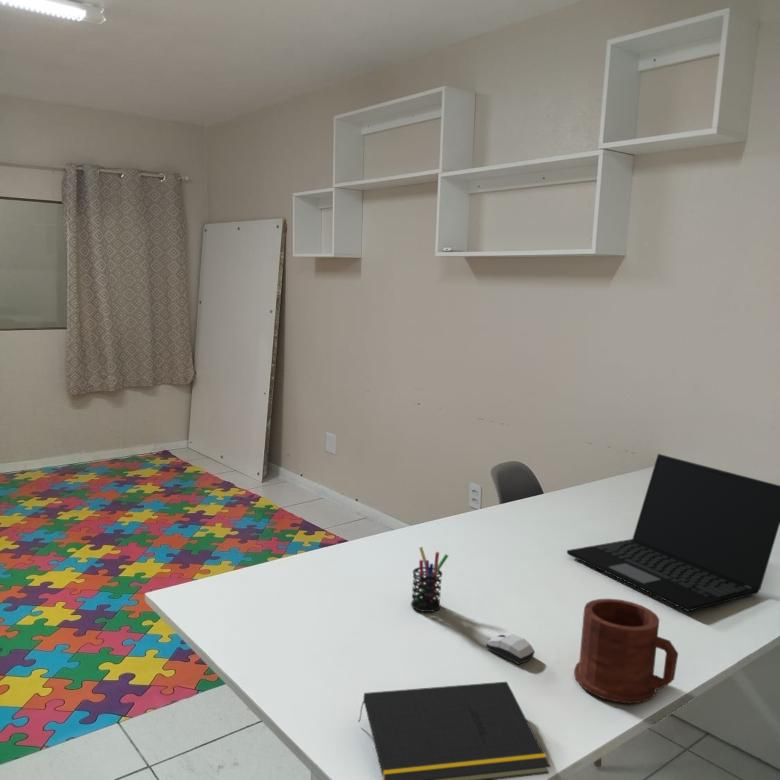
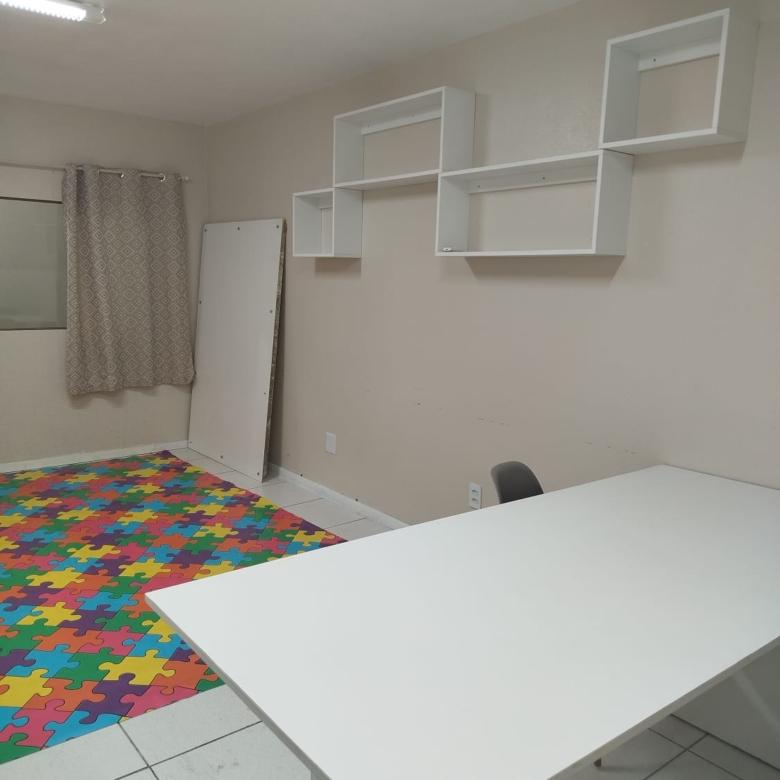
- computer mouse (510, 645)
- notepad (452, 731)
- laptop (672, 523)
- mug (625, 650)
- pen holder (431, 576)
